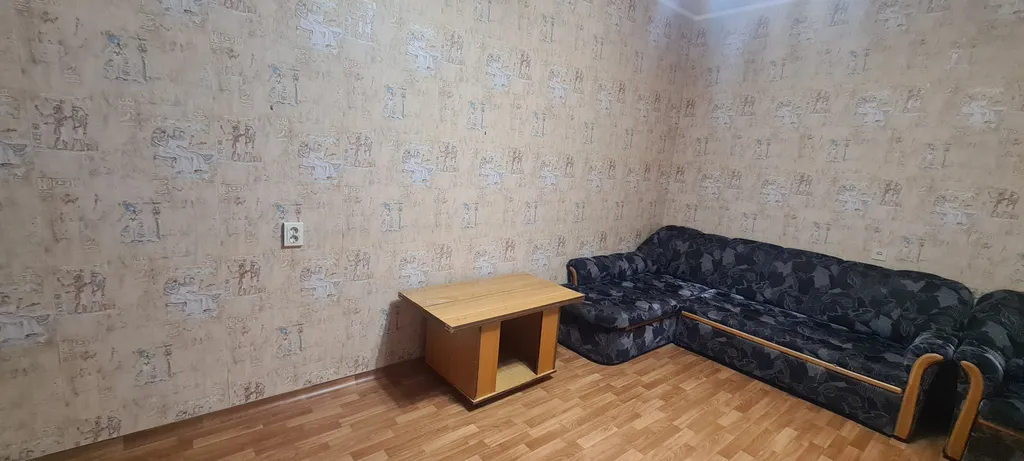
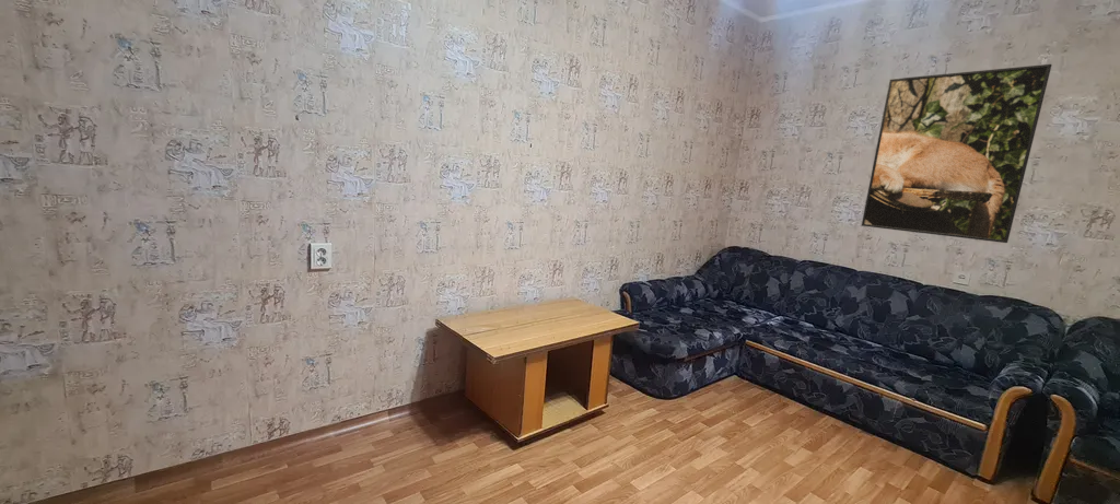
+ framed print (944, 155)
